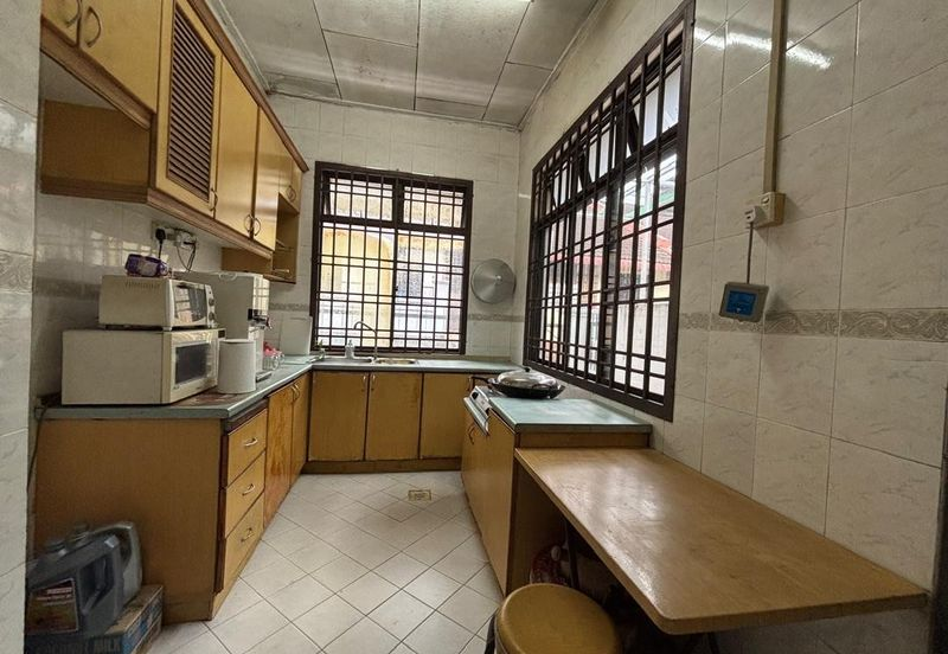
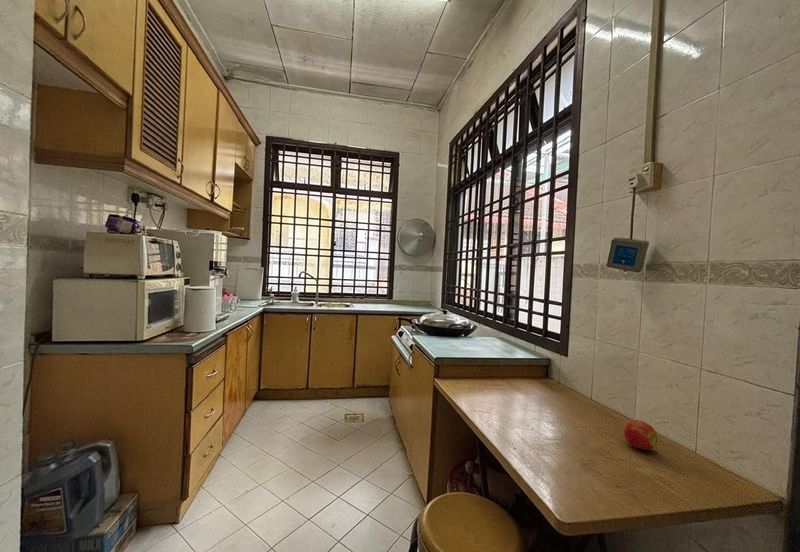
+ apple (639, 433)
